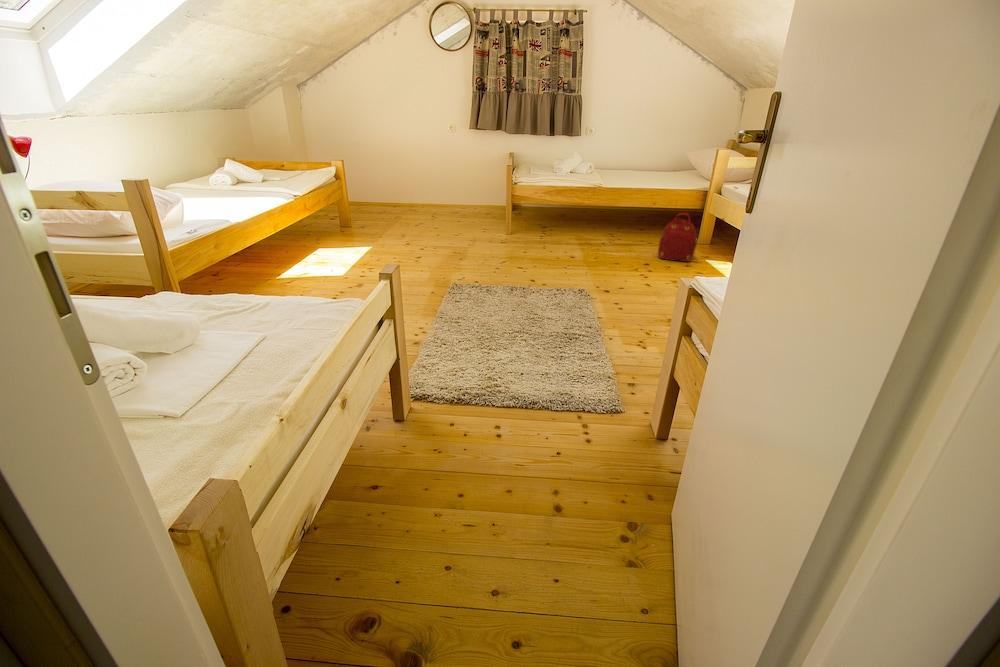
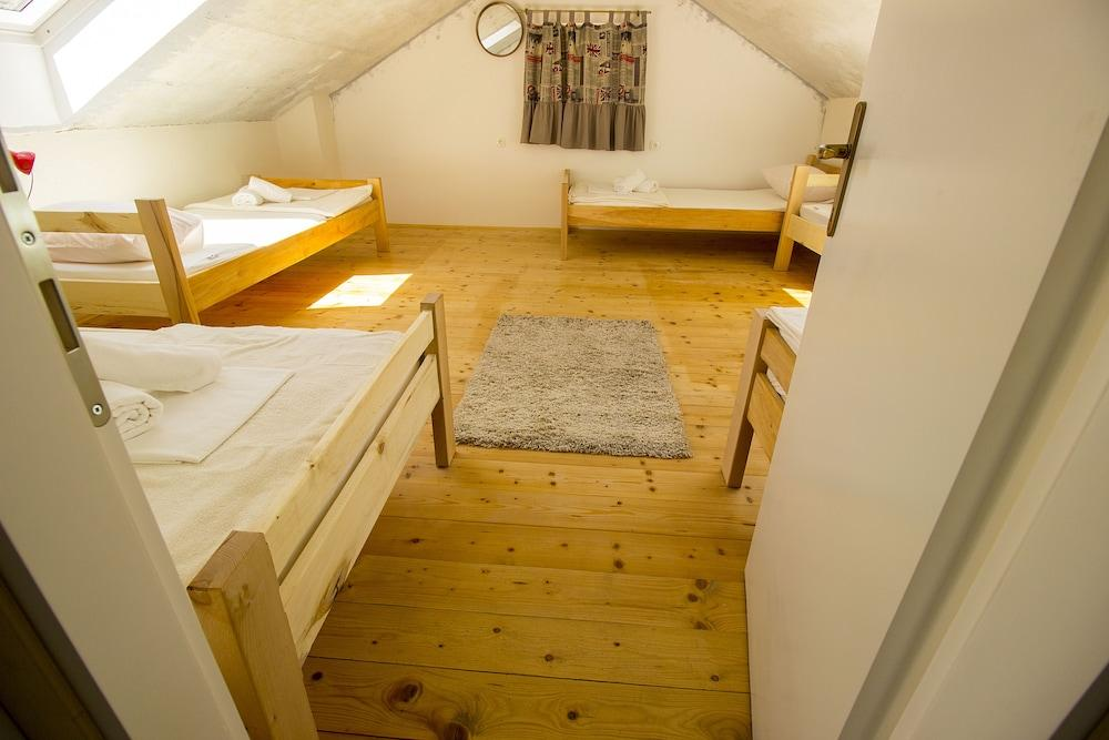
- backpack (680, 235)
